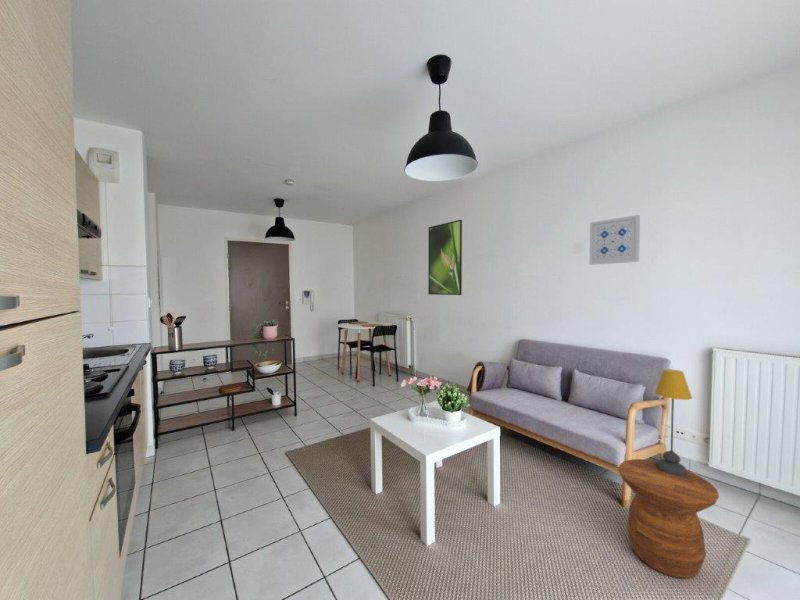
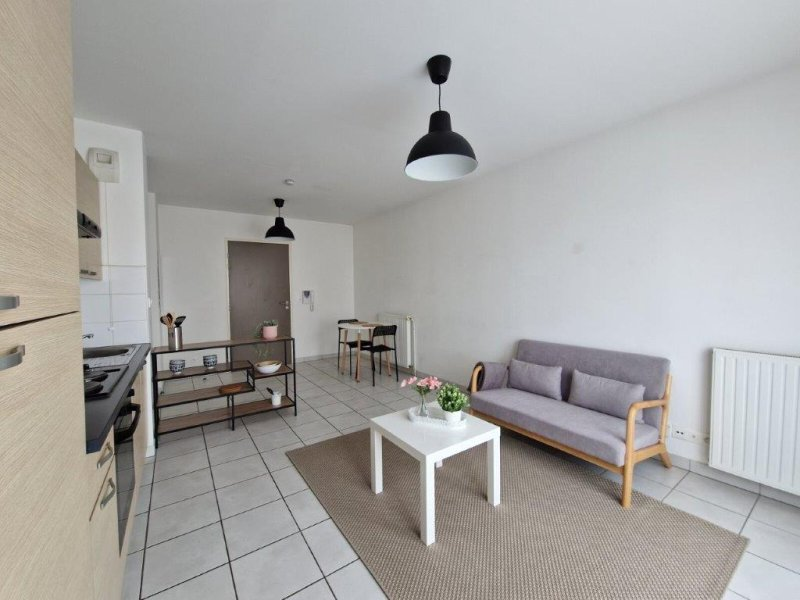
- wall art (613, 241)
- table lamp (672, 419)
- side table (664, 518)
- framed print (444, 259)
